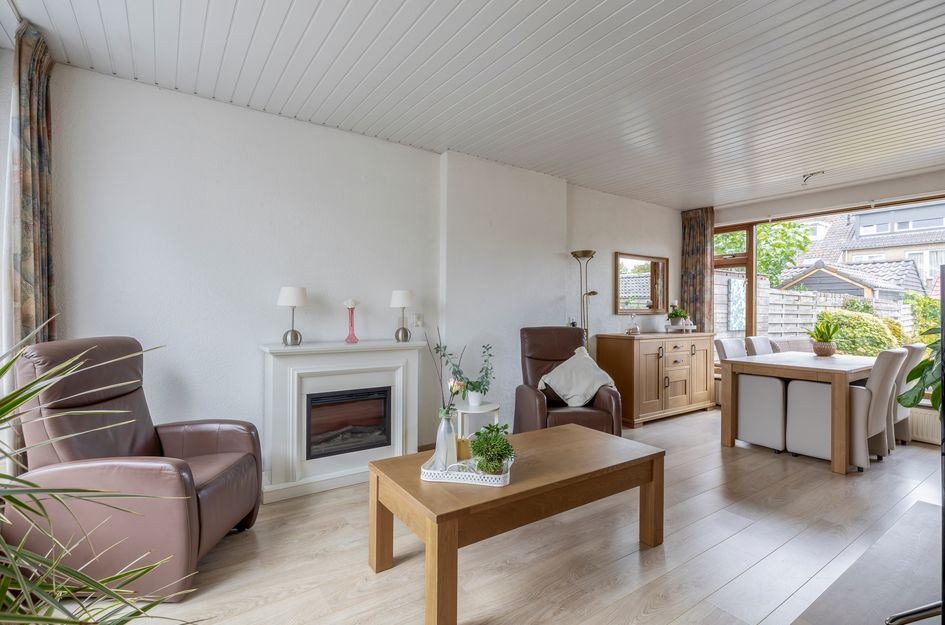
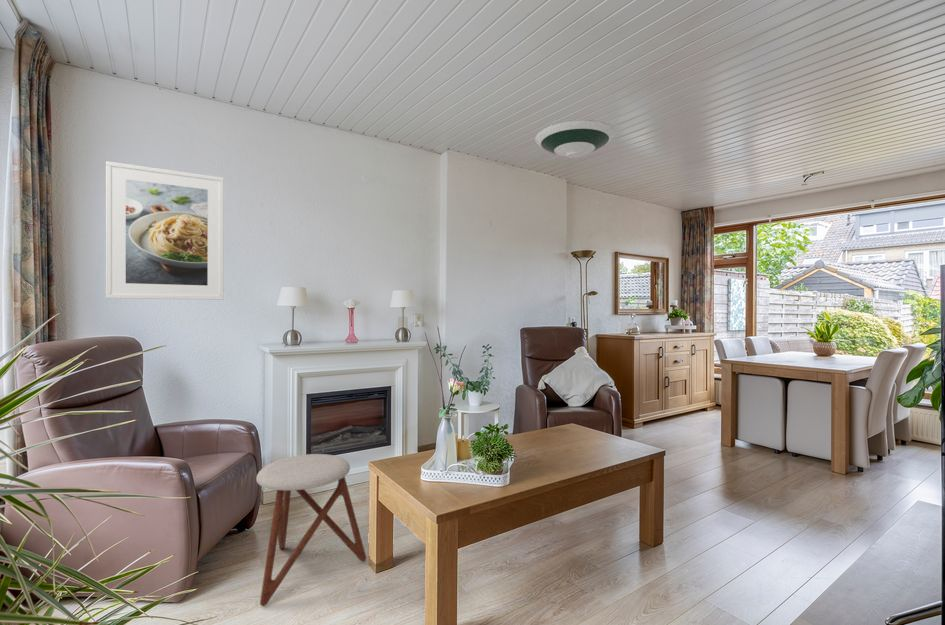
+ stool (312, 508)
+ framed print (168, 234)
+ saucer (574, 146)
